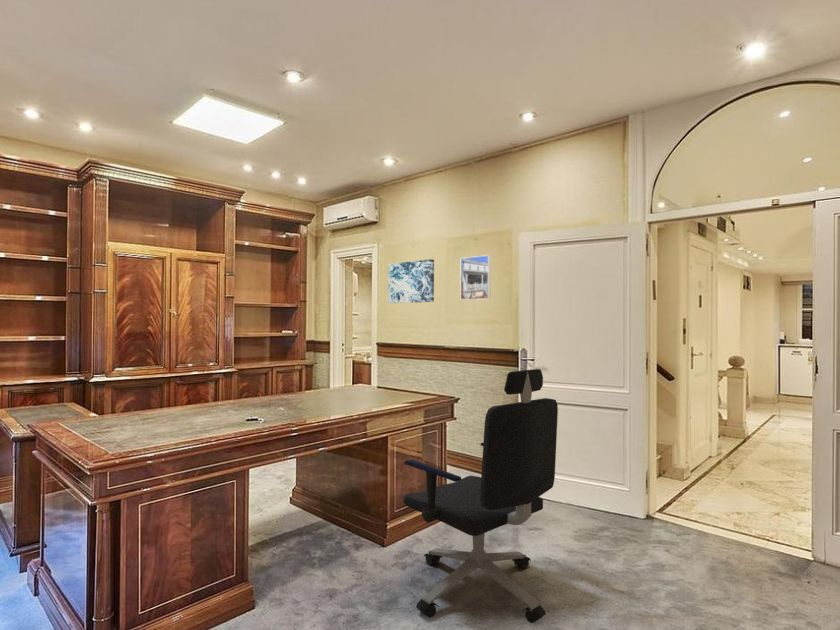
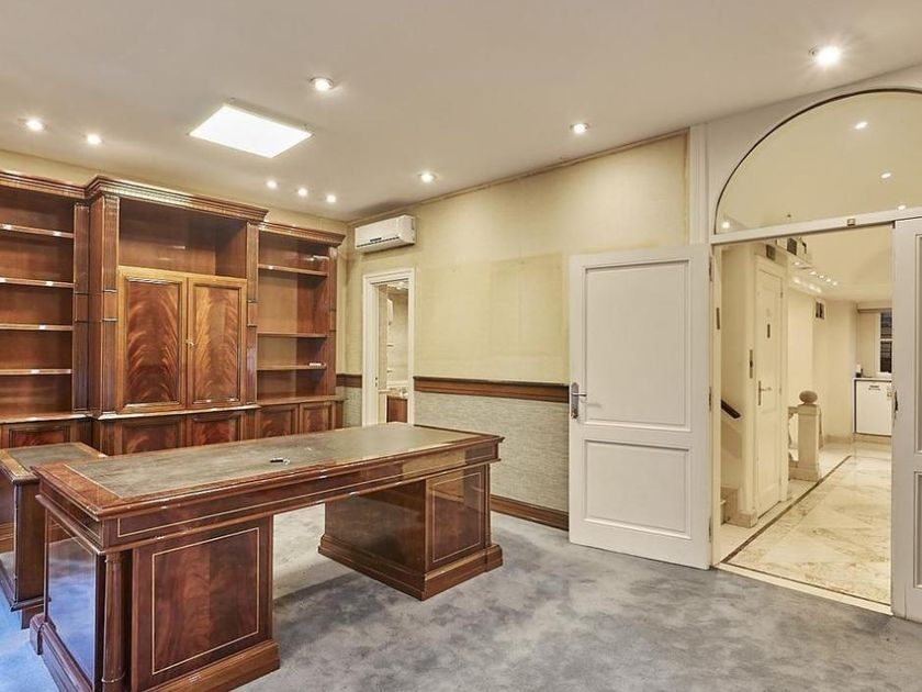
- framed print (475, 278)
- office chair (478, 477)
- wall art (410, 282)
